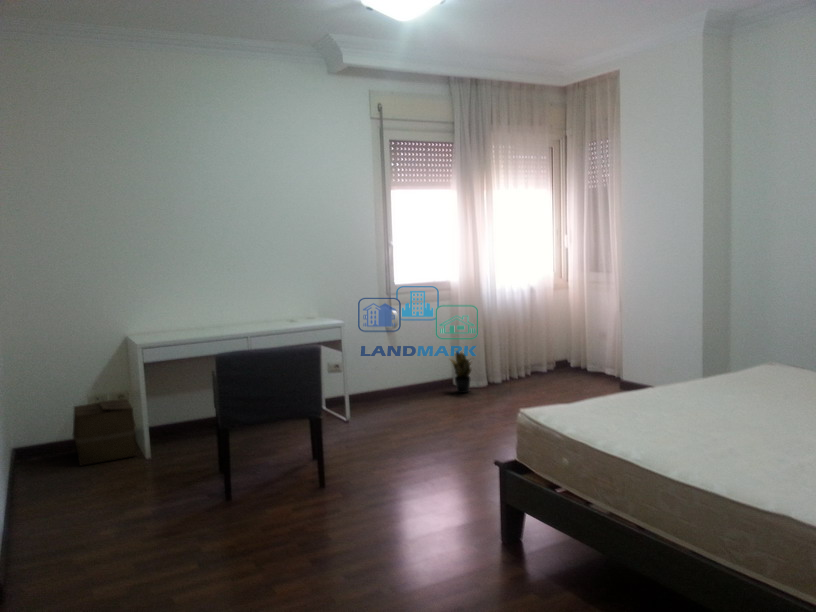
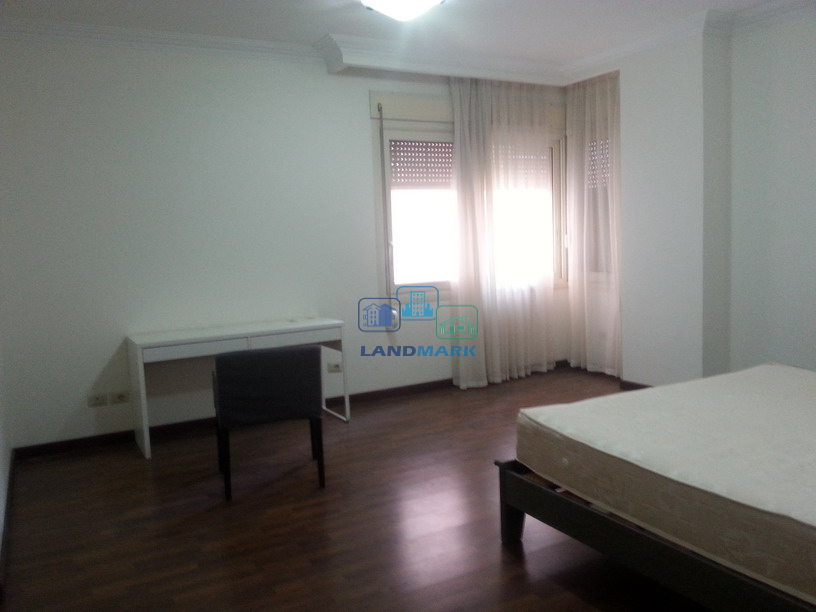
- potted plant (463, 370)
- cardboard box (104, 428)
